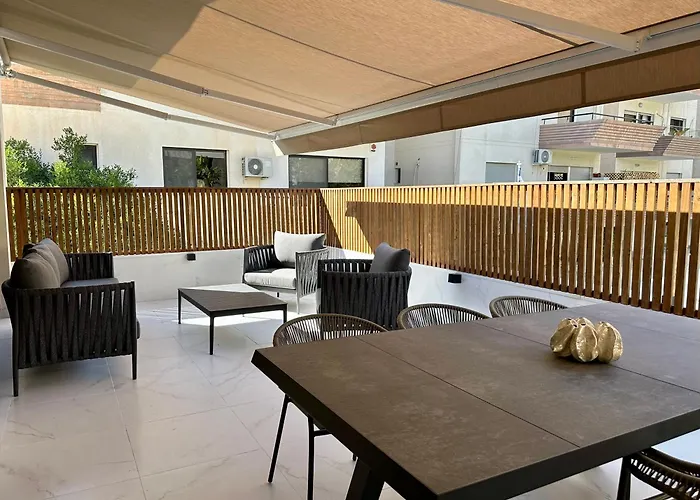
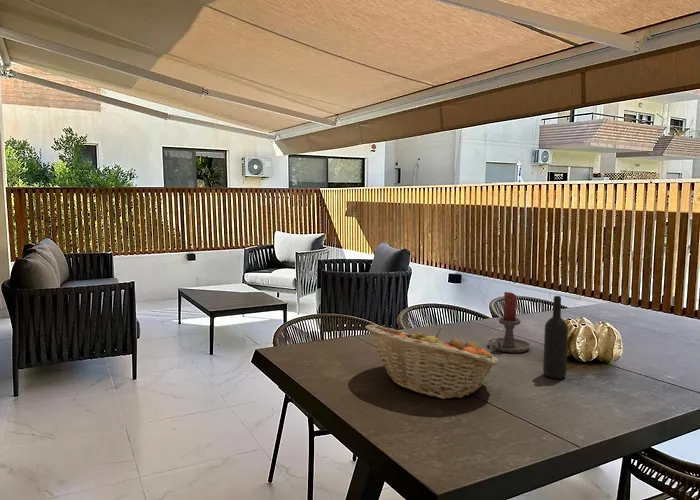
+ wine bottle (555, 336)
+ fruit basket (428, 353)
+ candle holder (506, 321)
